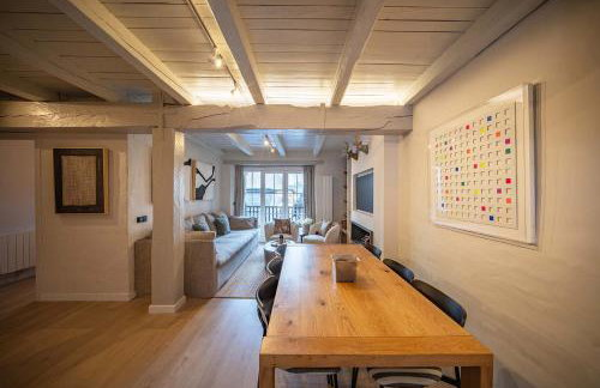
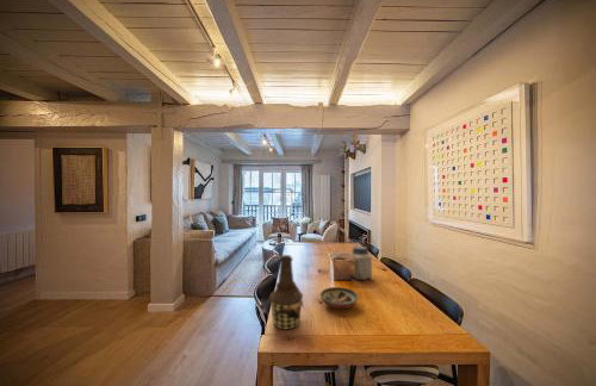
+ bottle (287, 288)
+ jar (360, 262)
+ decorative bowl (339, 299)
